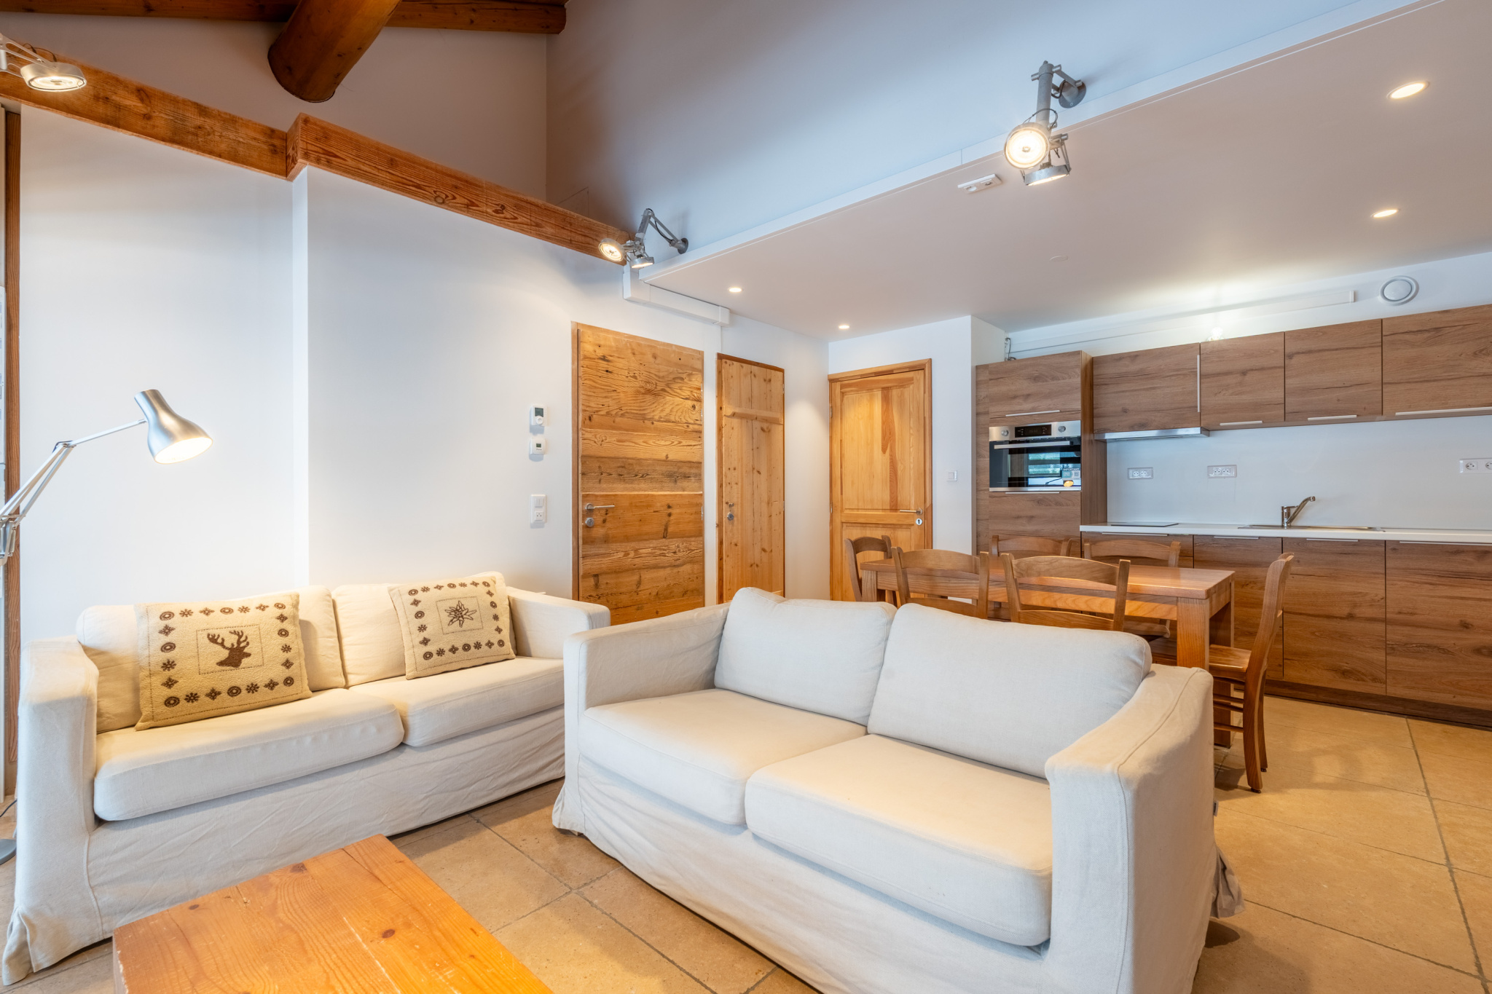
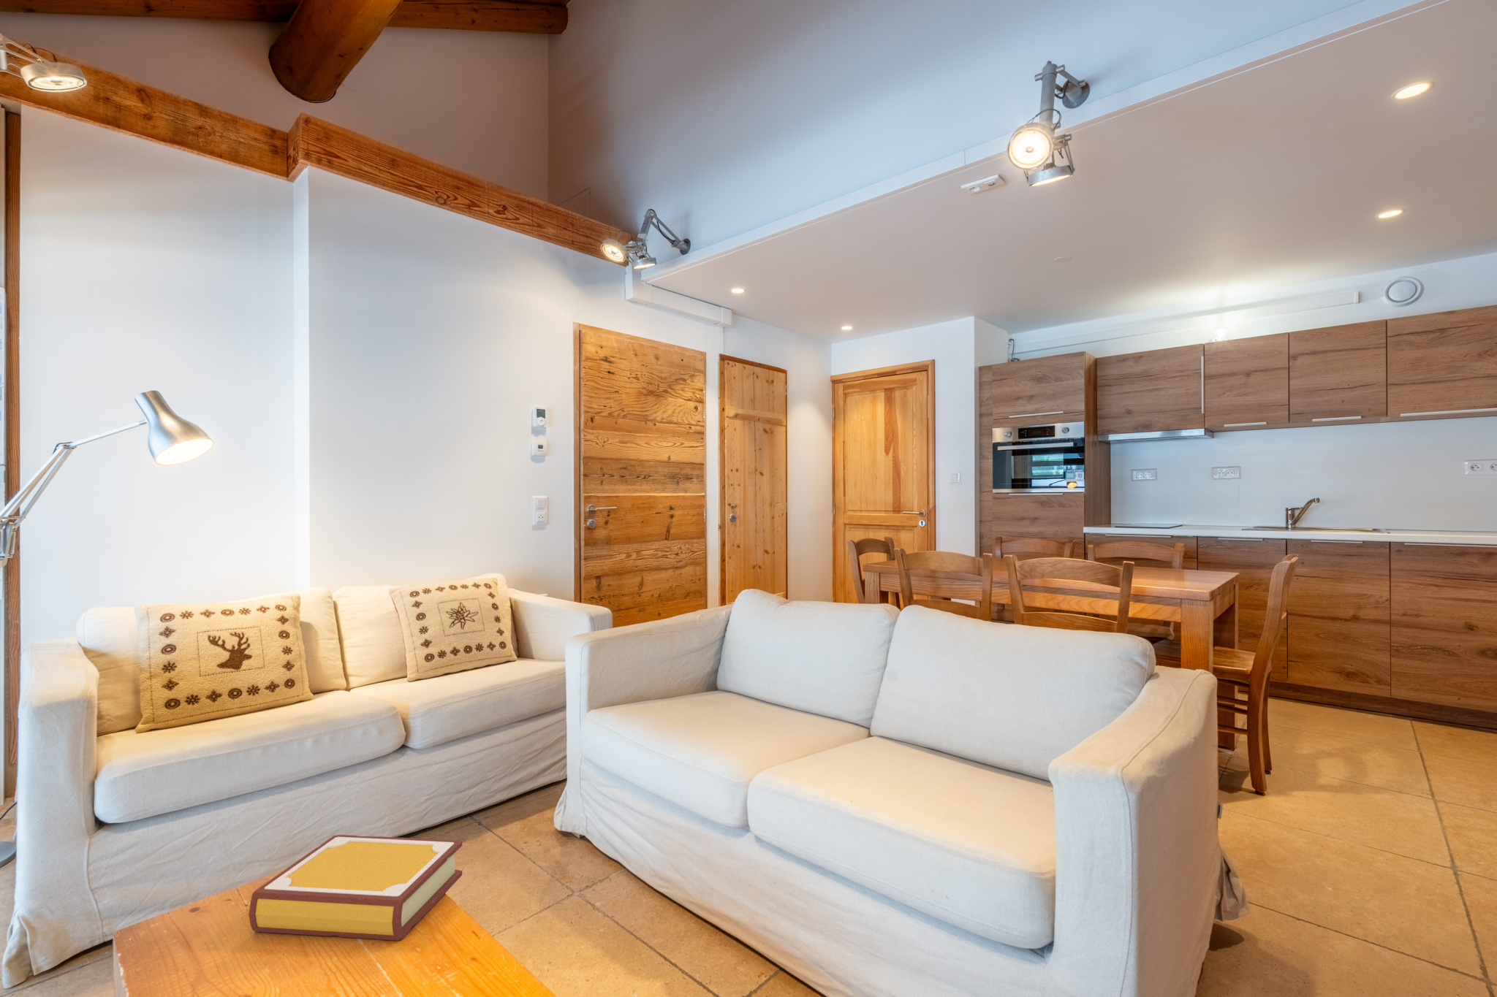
+ book (363, 884)
